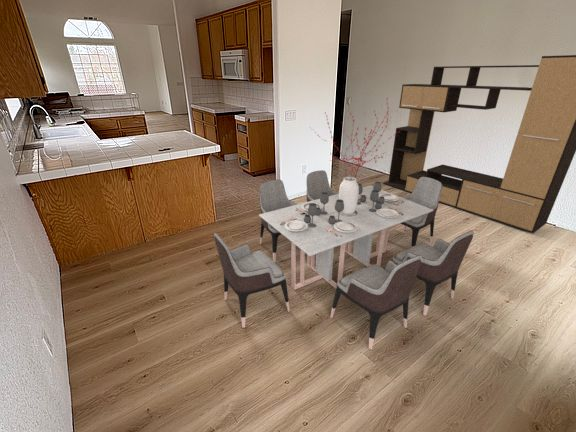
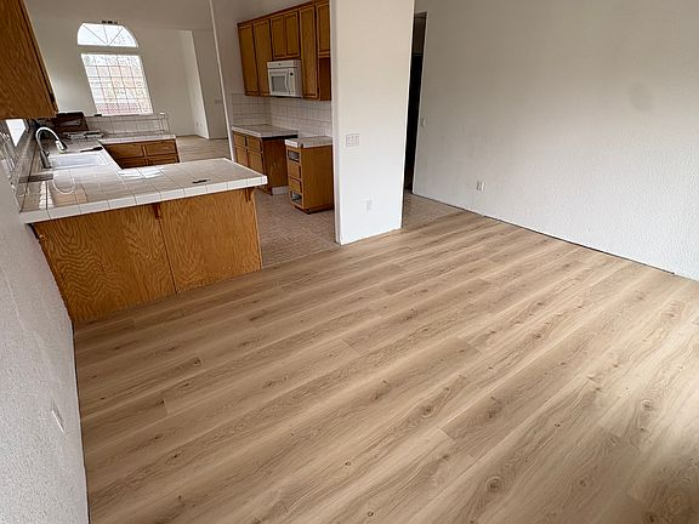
- media console (471, 108)
- dining table (348, 193)
